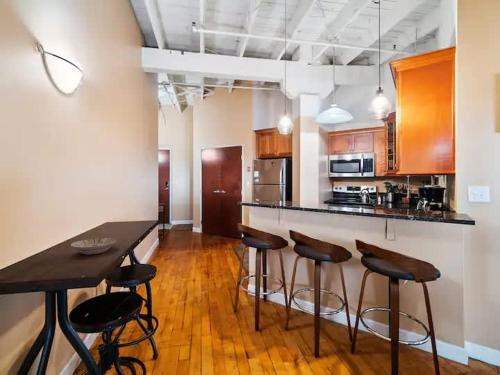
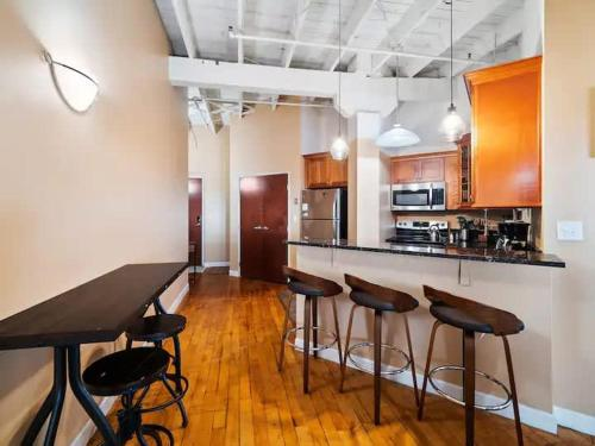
- bowl (94, 247)
